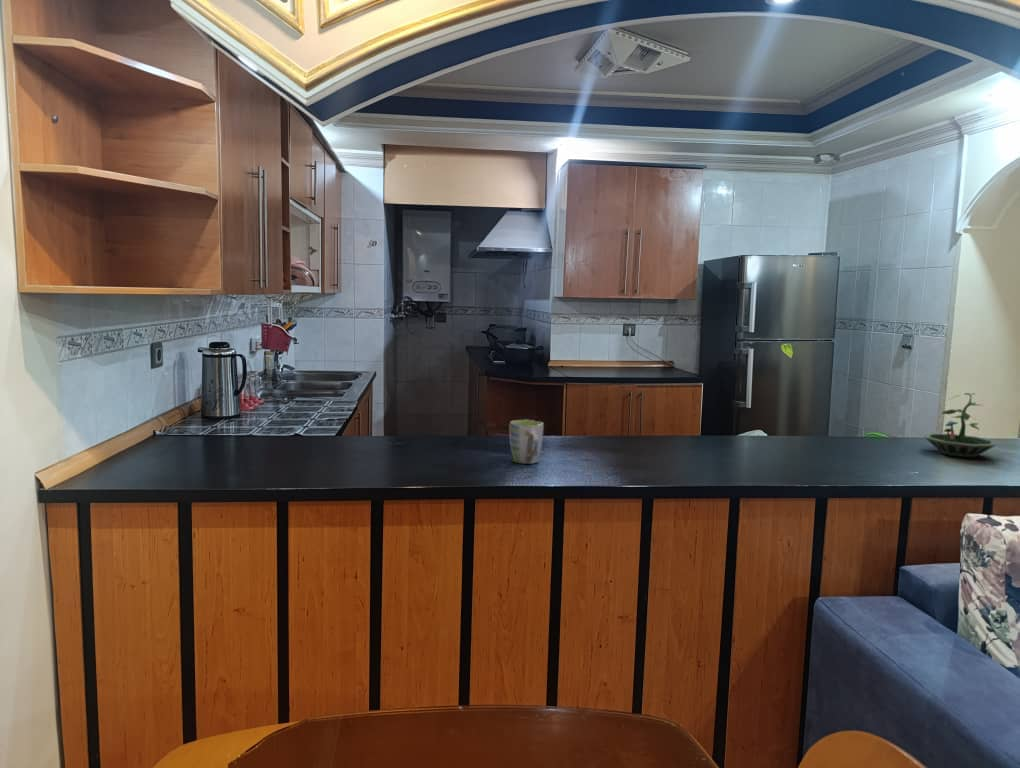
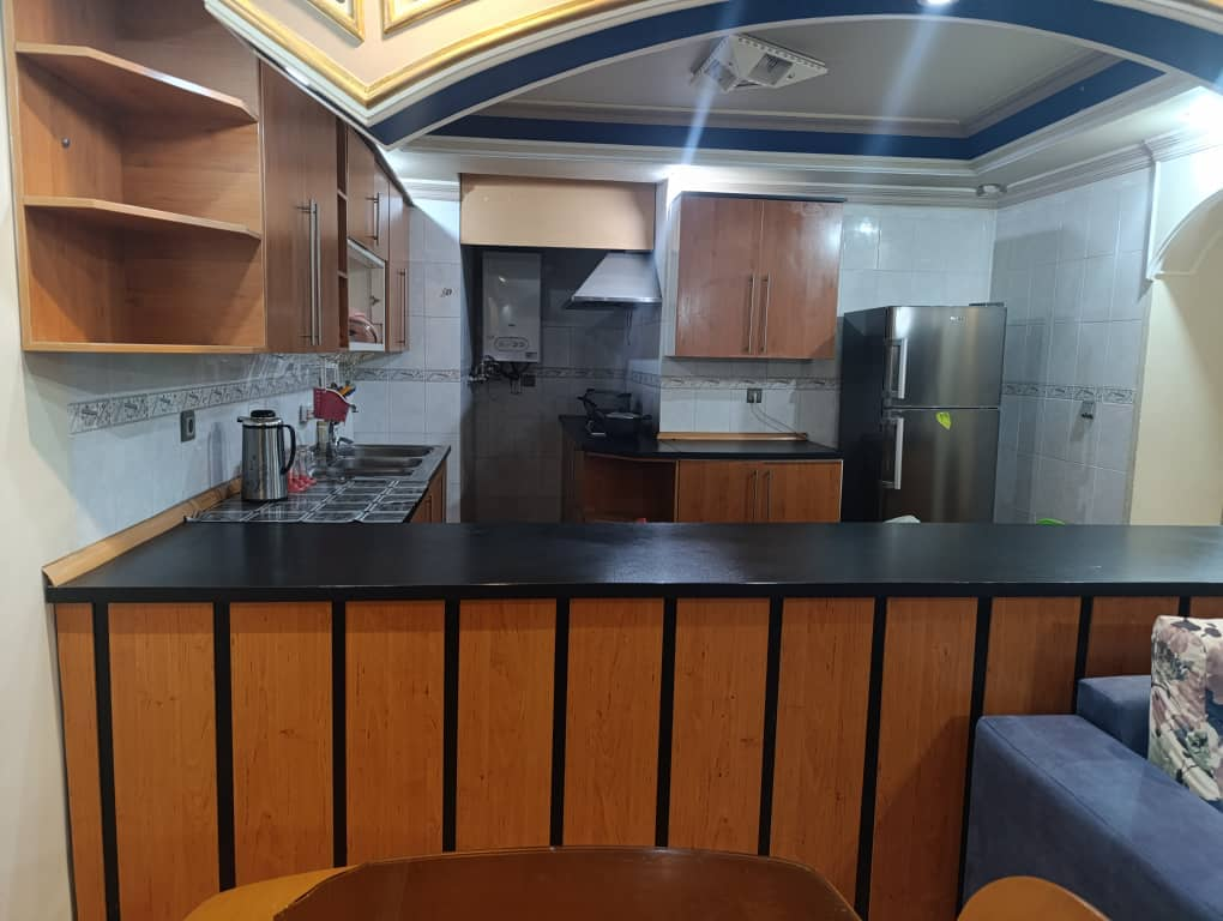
- mug (528, 442)
- terrarium (965, 406)
